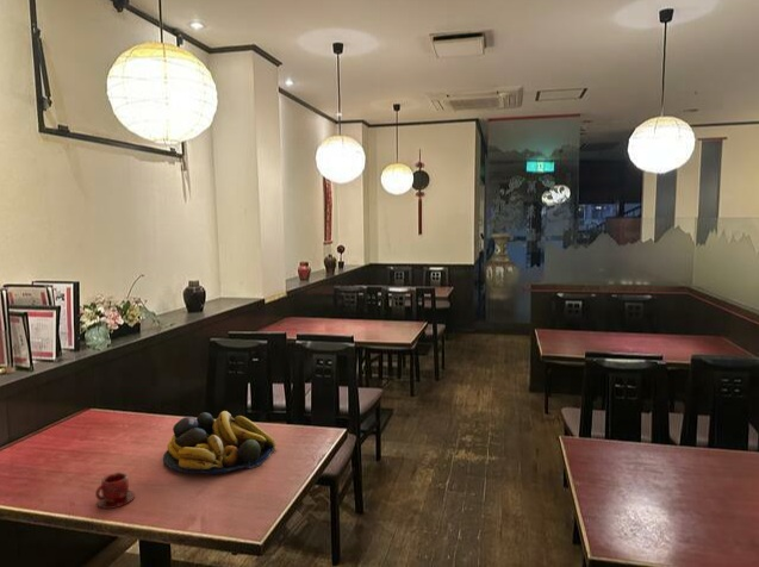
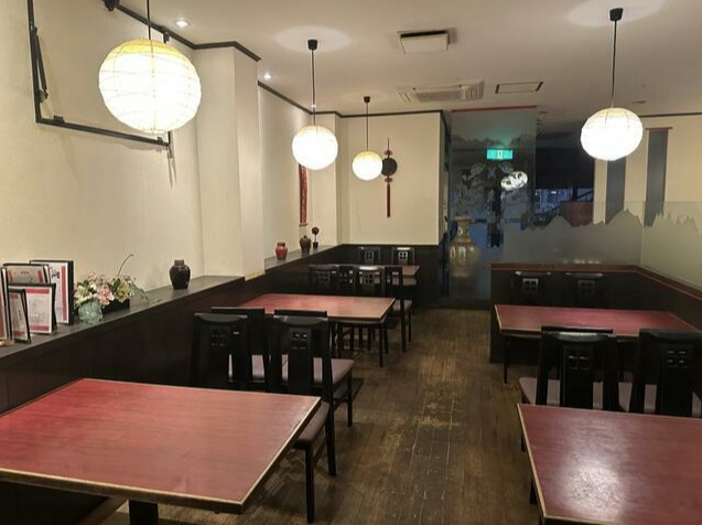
- fruit bowl (218, 434)
- teacup (113, 488)
